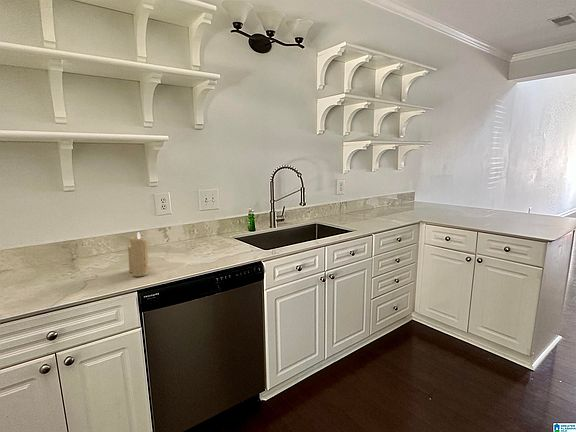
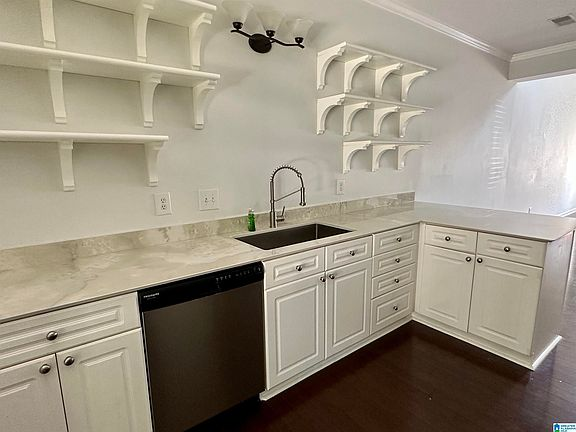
- candle (137, 251)
